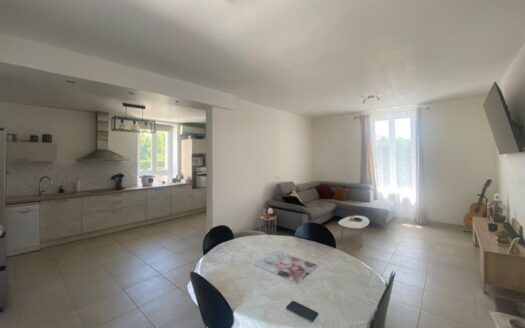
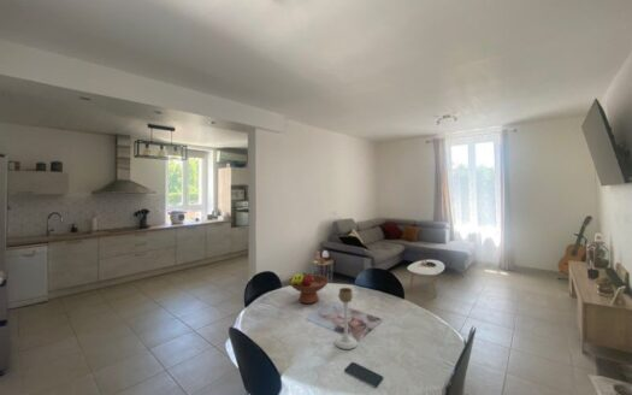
+ fruit bowl (308, 285)
+ candle holder (345, 316)
